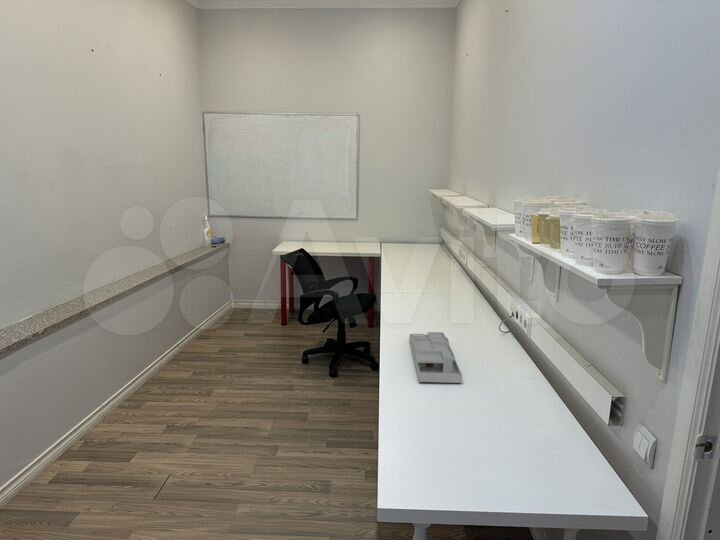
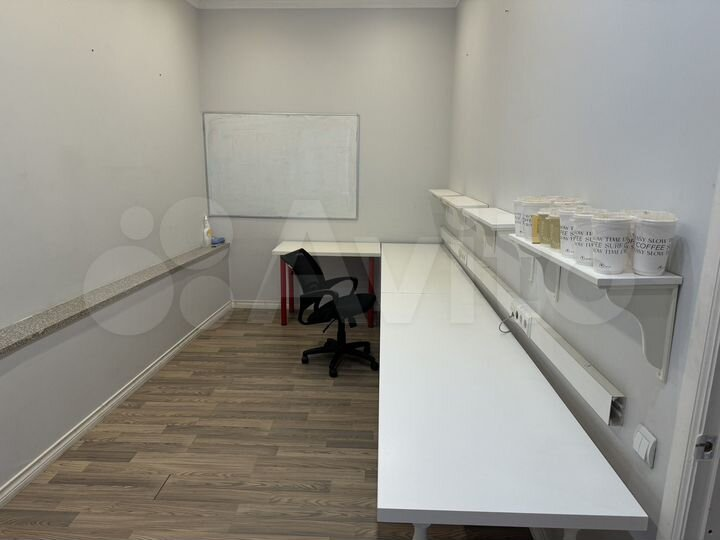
- desk organizer (433, 350)
